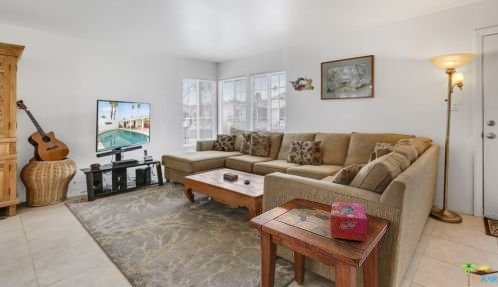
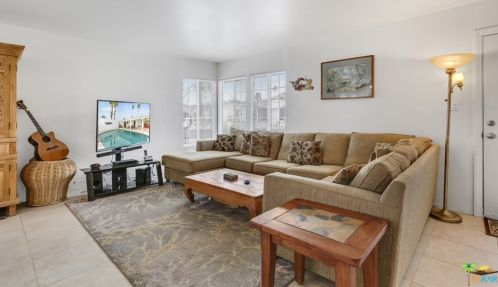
- tissue box (347, 219)
